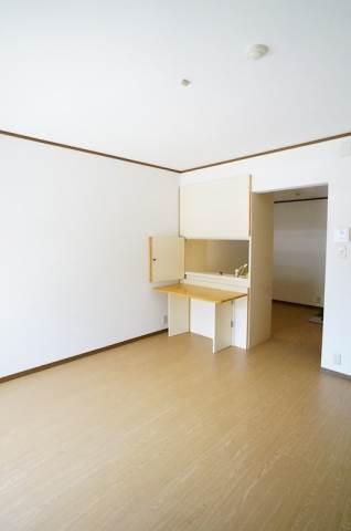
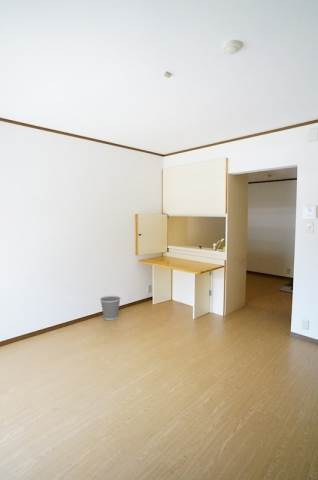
+ wastebasket (110, 308)
